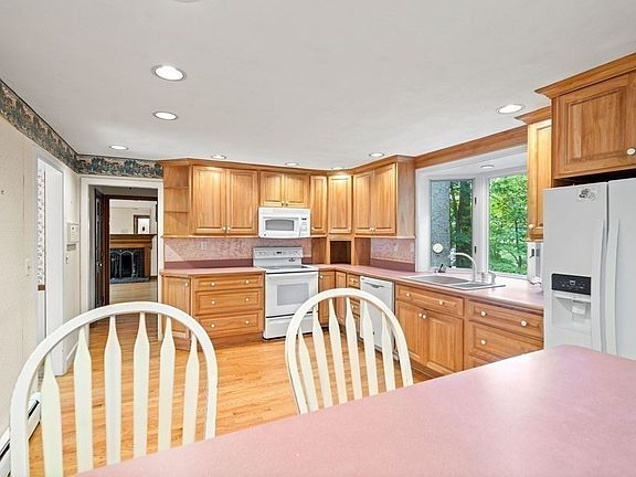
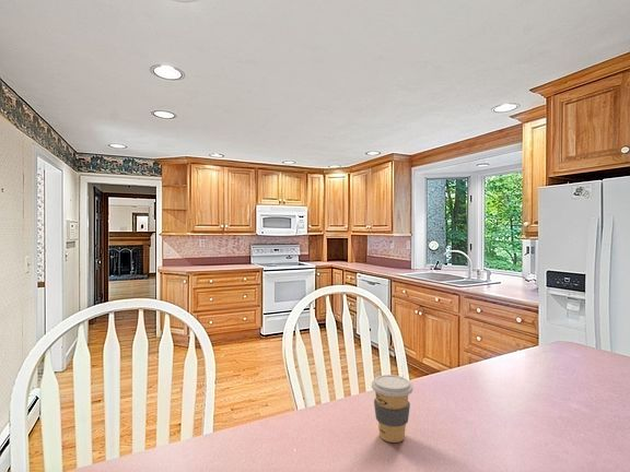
+ coffee cup (392, 408)
